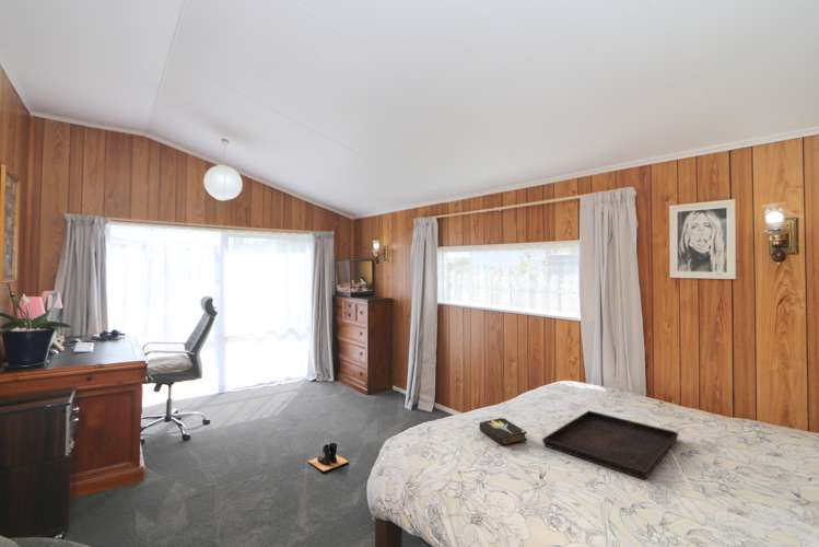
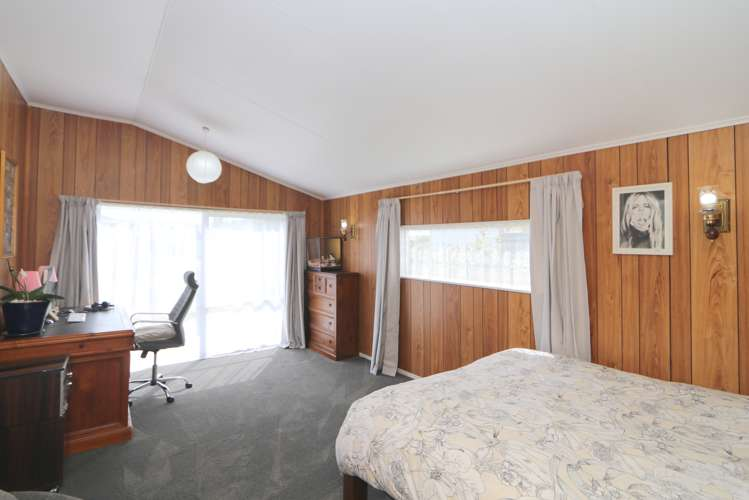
- serving tray (611, 439)
- boots (328, 453)
- hardback book (502, 430)
